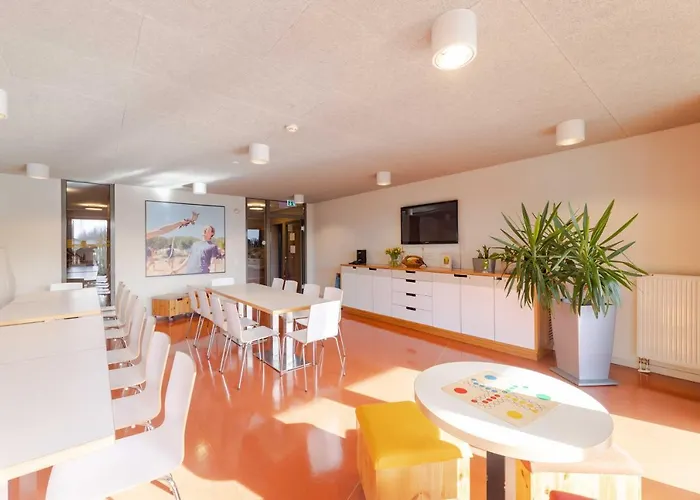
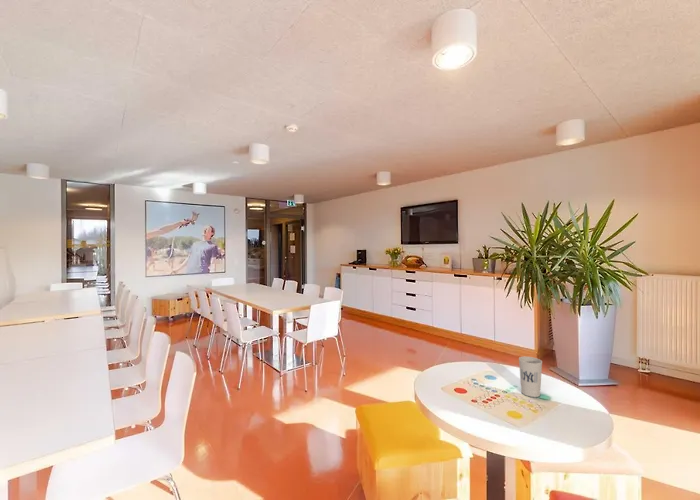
+ cup (530, 376)
